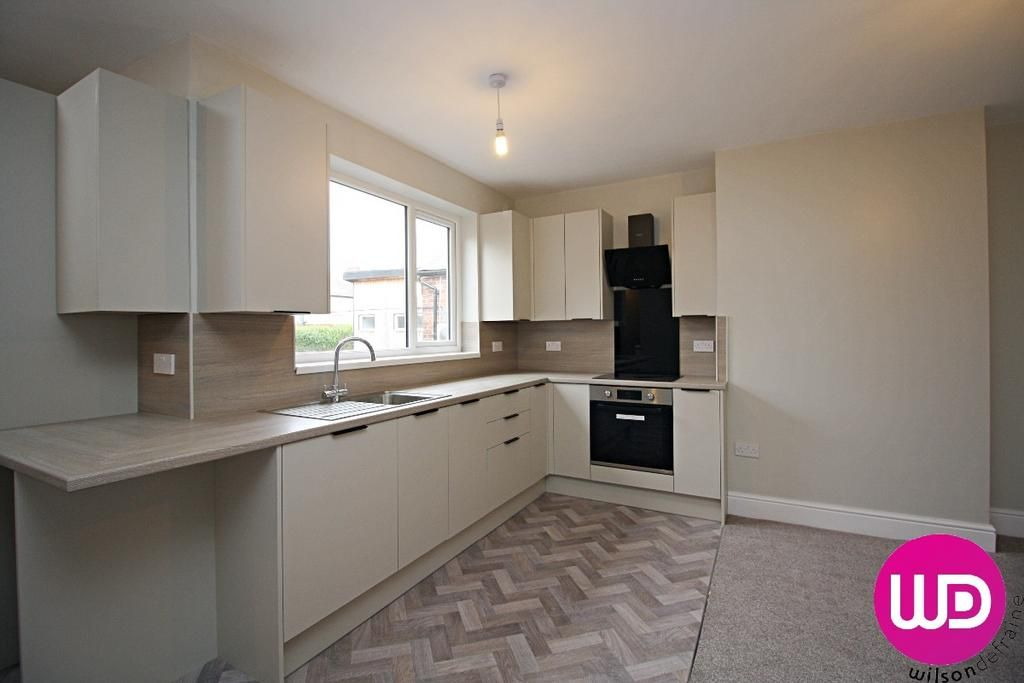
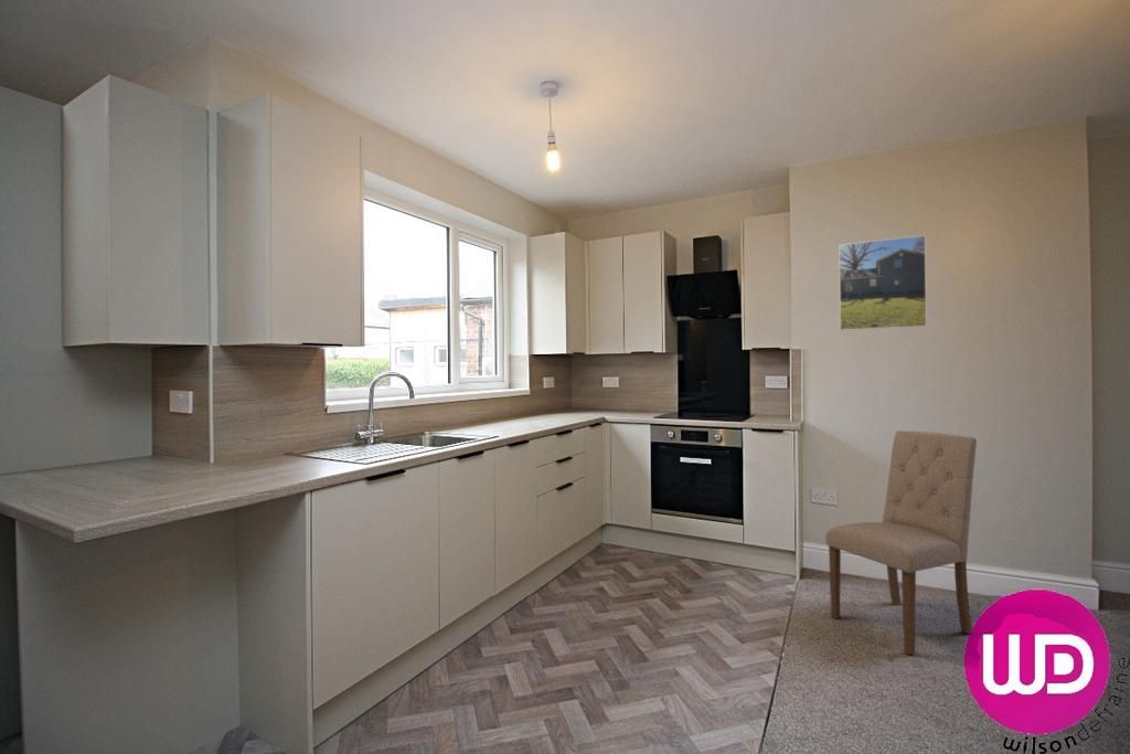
+ dining chair (899, 530)
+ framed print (881, 284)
